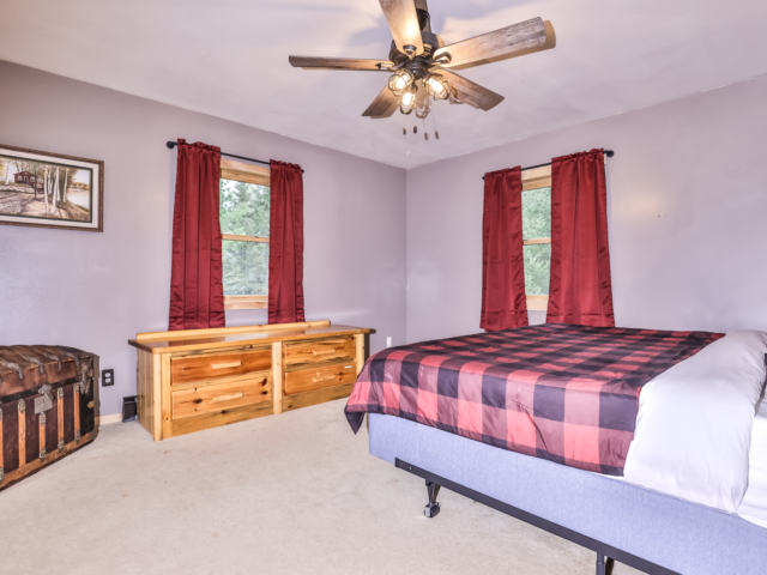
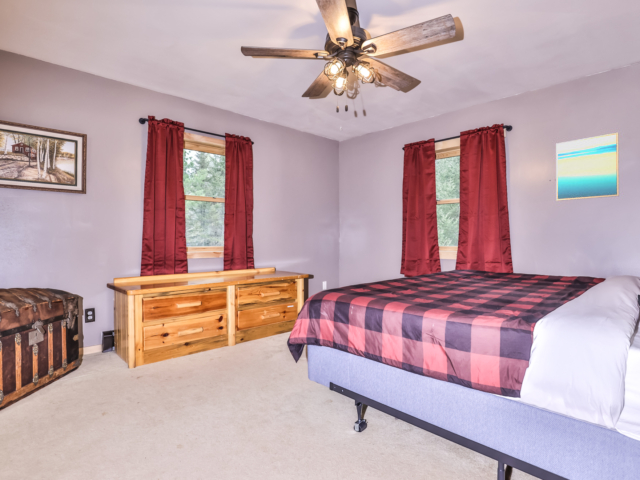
+ wall art (585, 168)
